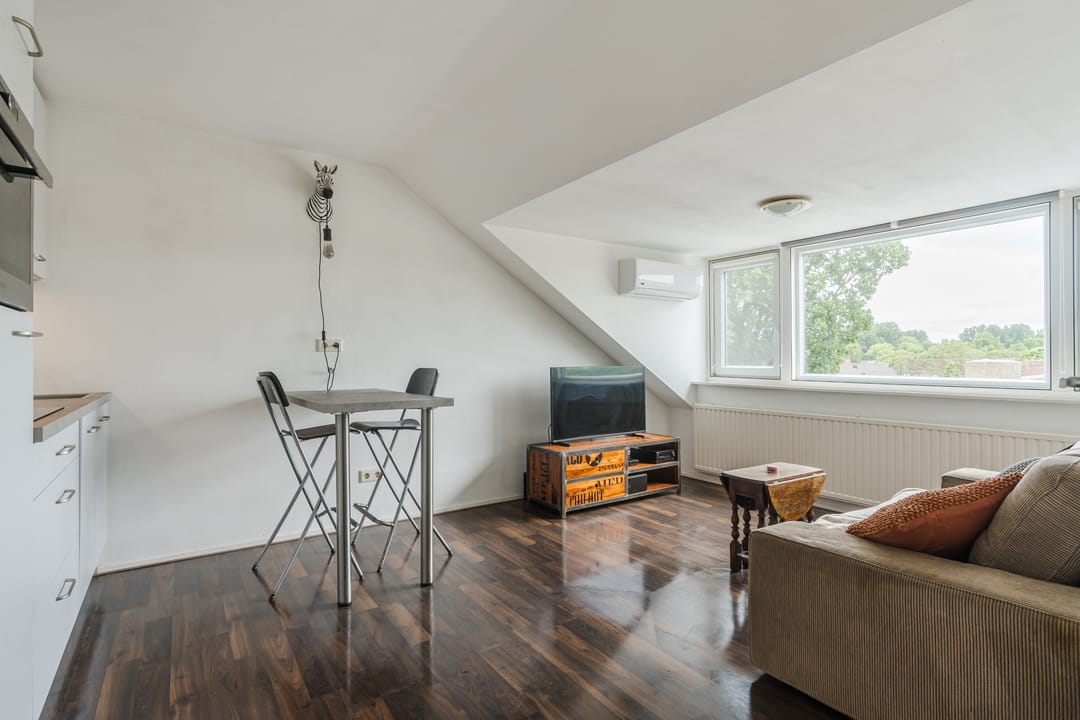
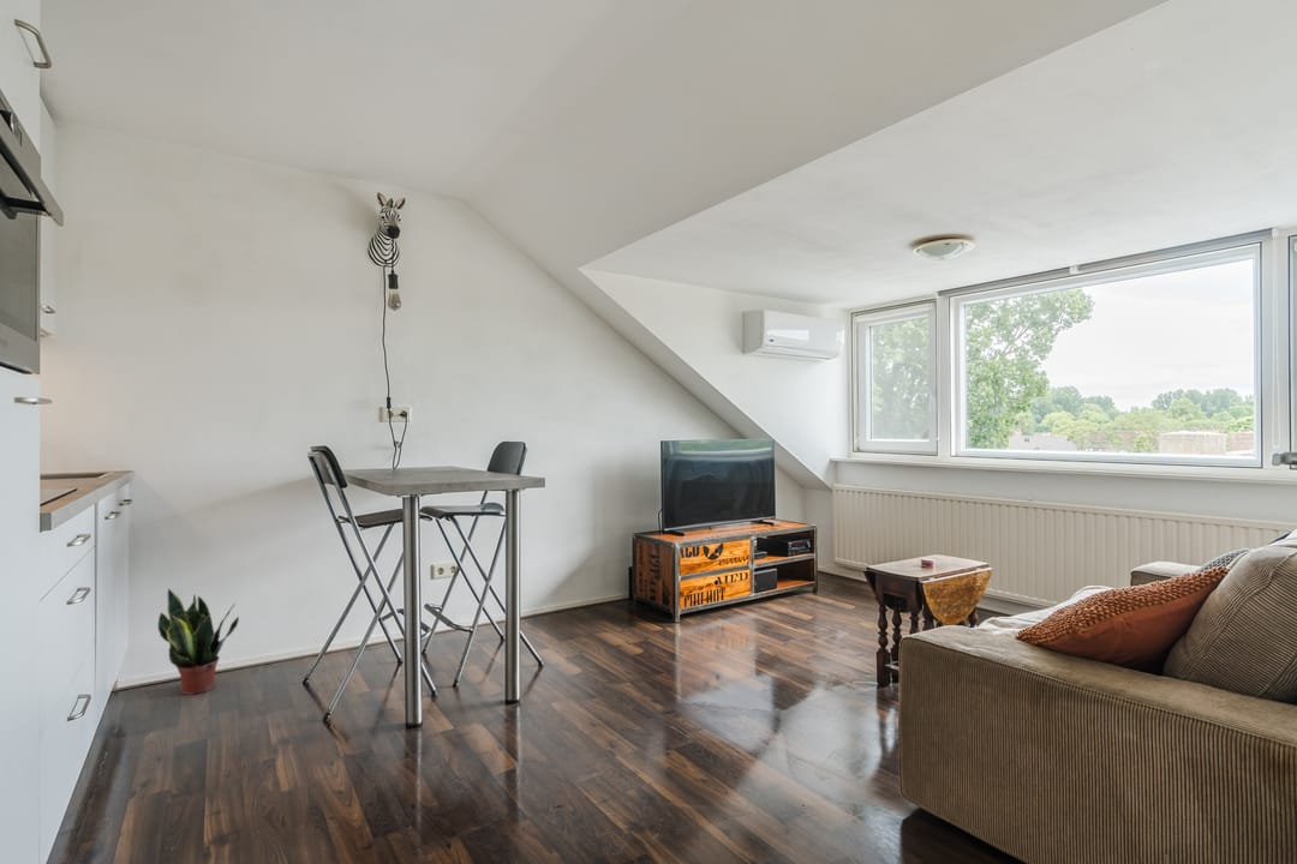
+ potted plant (198, 638)
